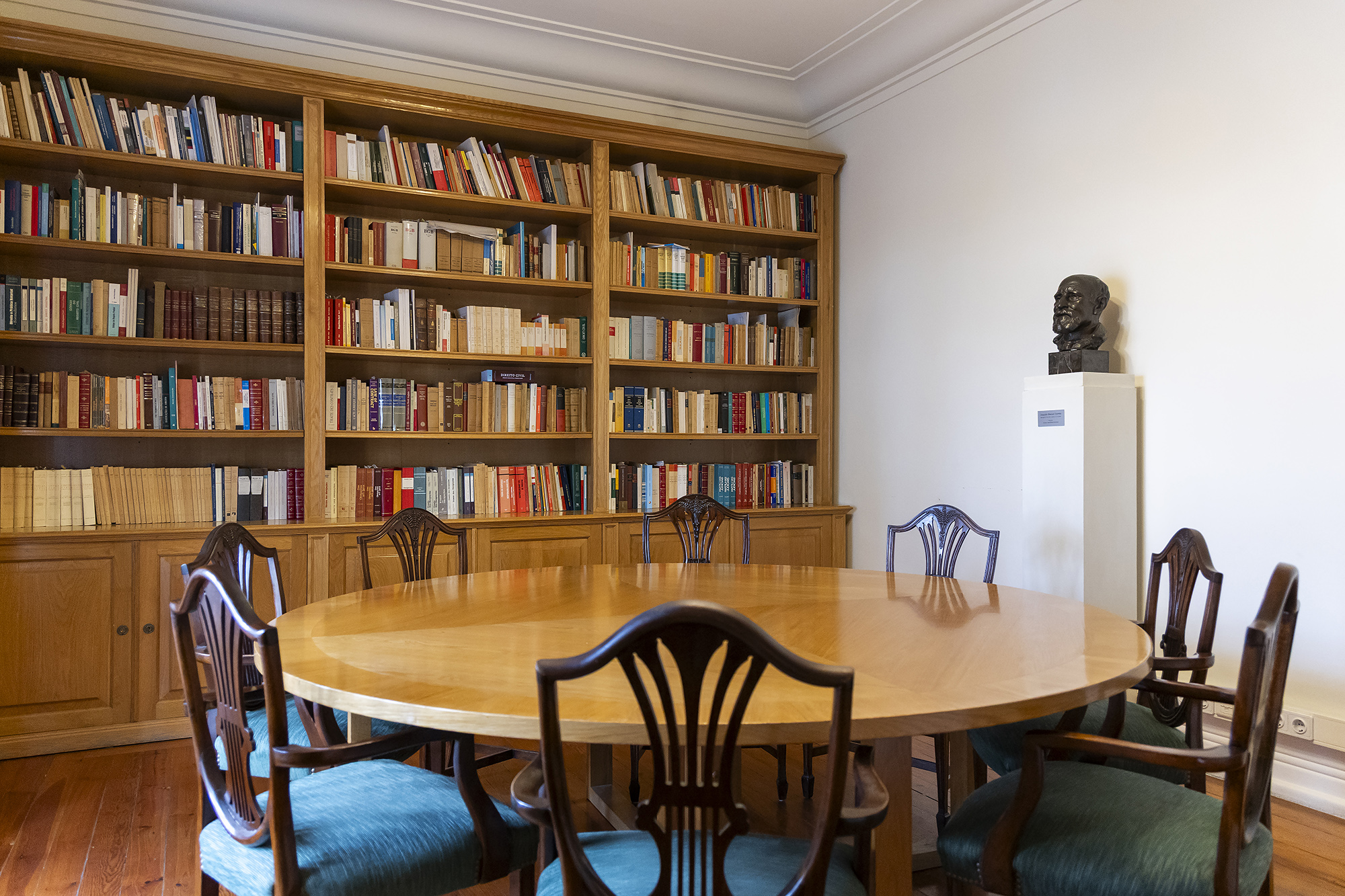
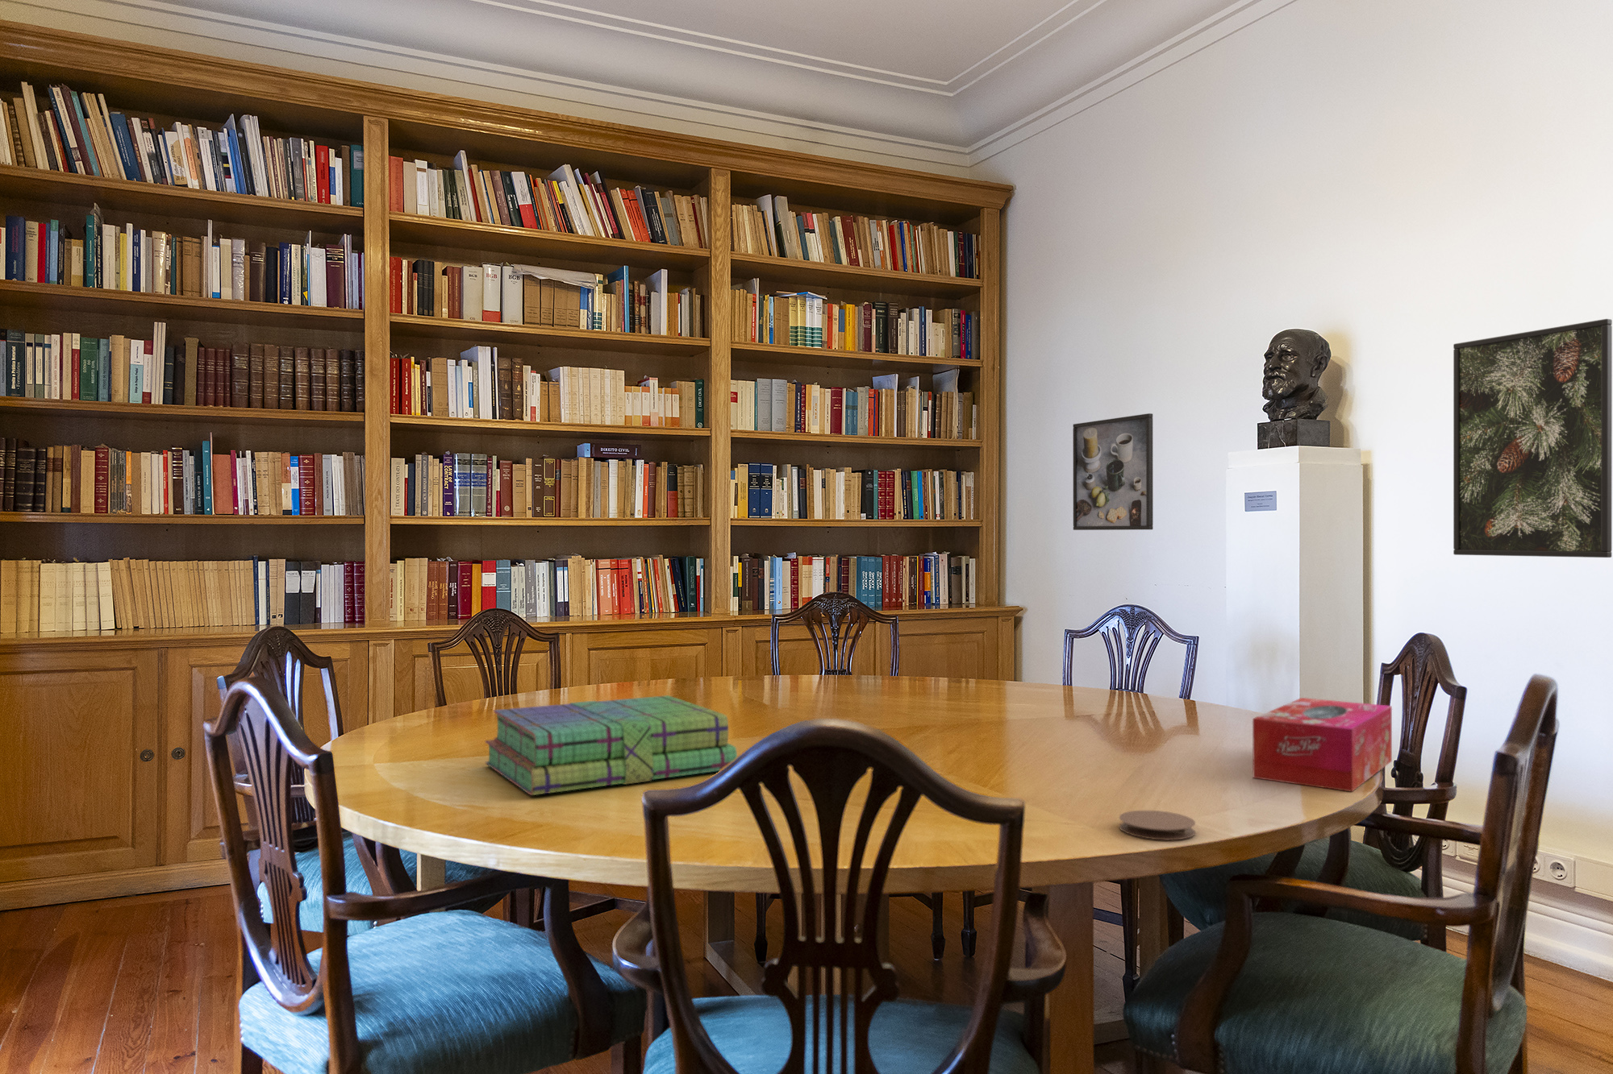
+ tissue box (1324, 741)
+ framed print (1111, 473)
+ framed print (1528, 444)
+ coaster (1156, 825)
+ stack of books (609, 740)
